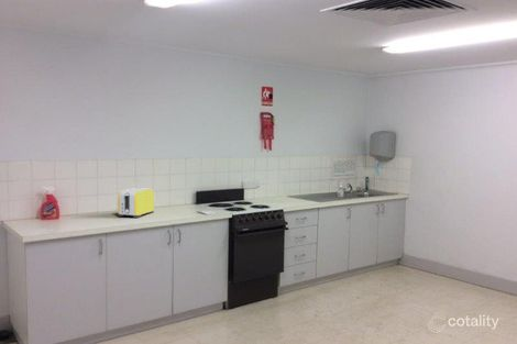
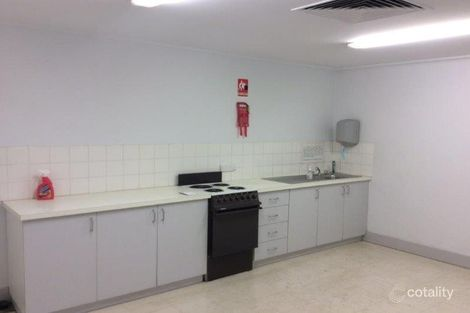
- toaster (135, 202)
